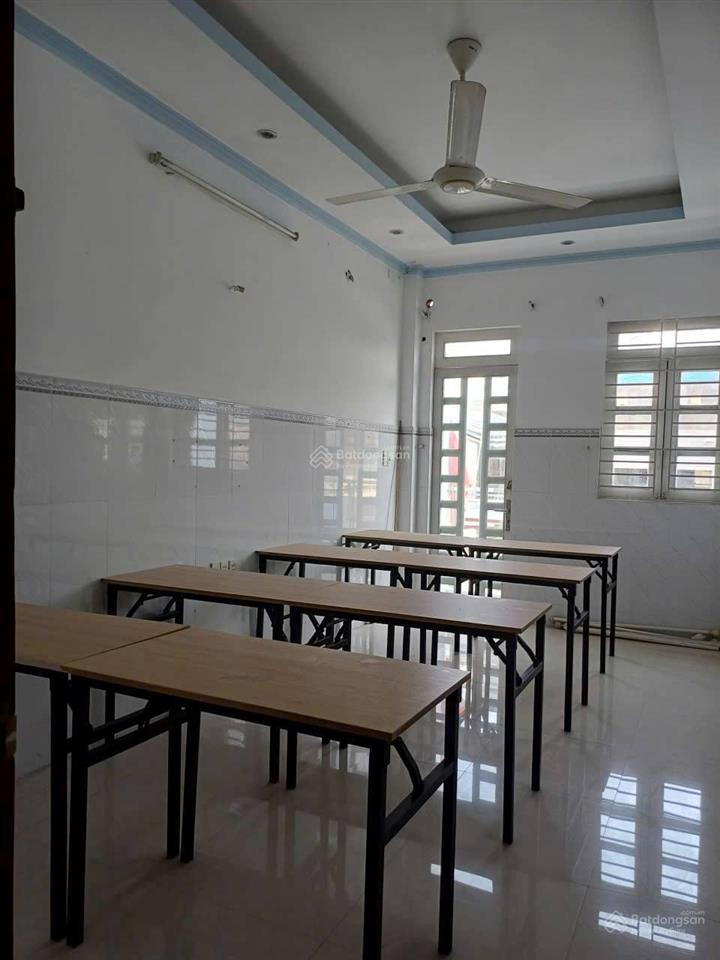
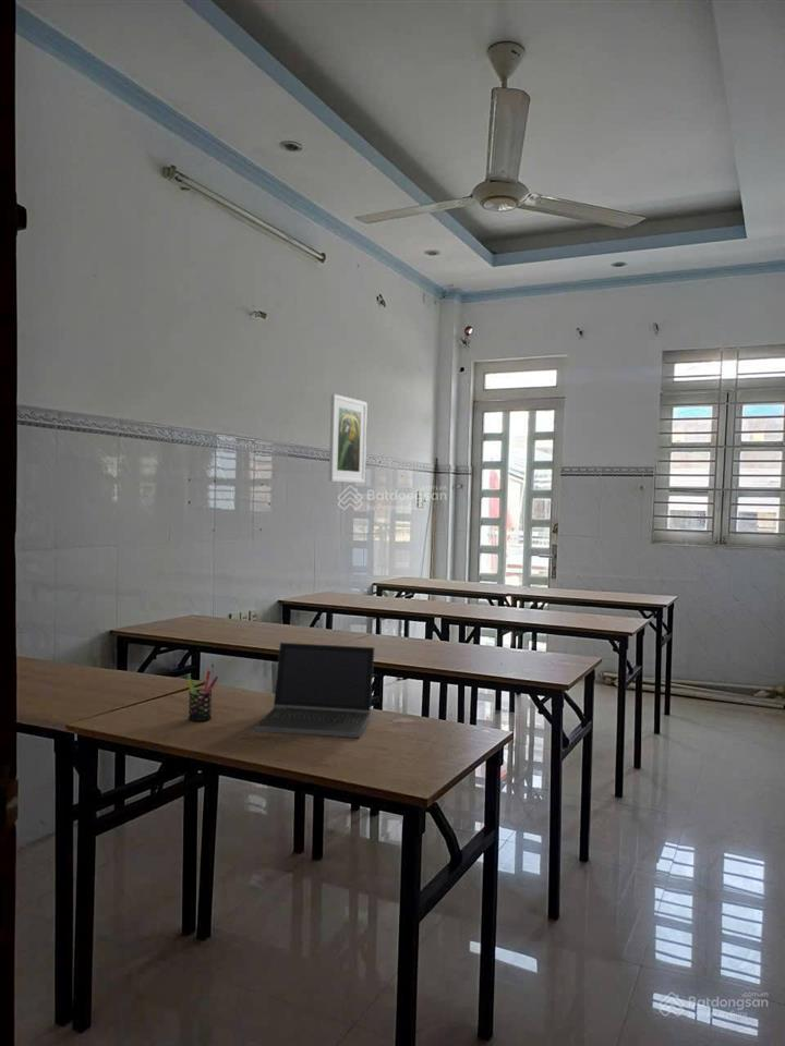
+ pen holder (200, 694)
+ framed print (348, 440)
+ laptop computer (317, 686)
